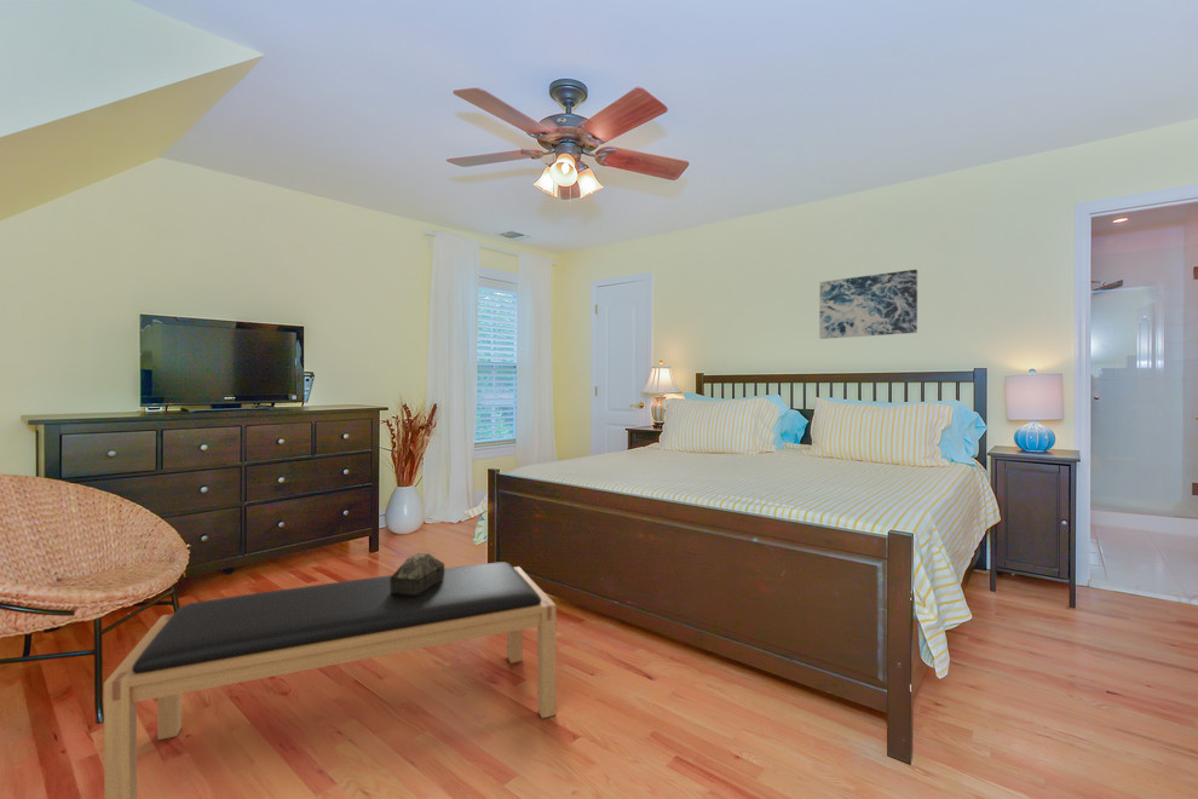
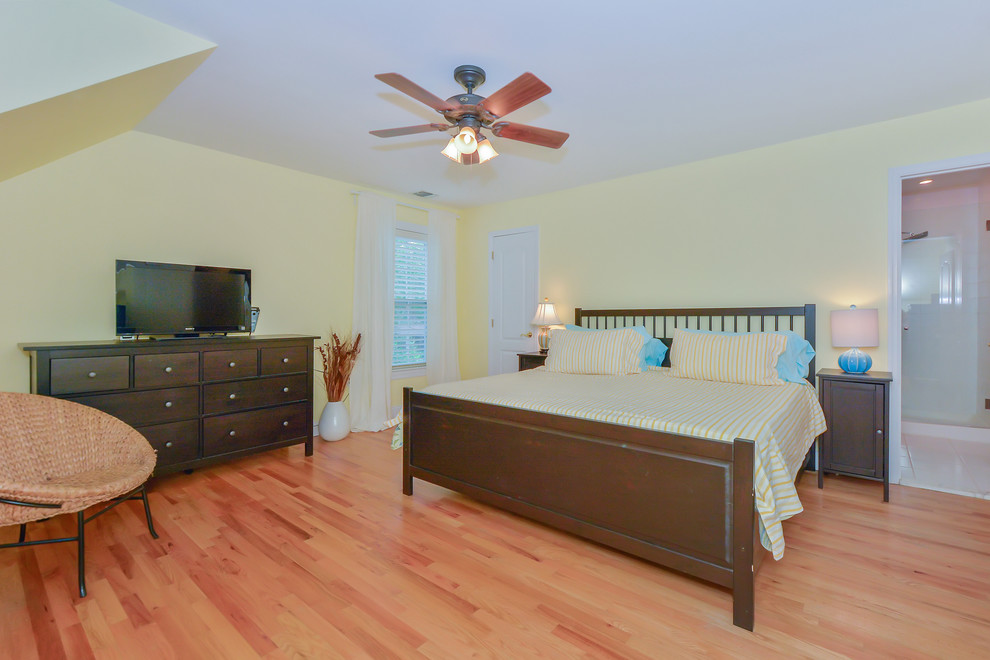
- wall art (865, 305)
- bench (363, 659)
- decorative box (417, 570)
